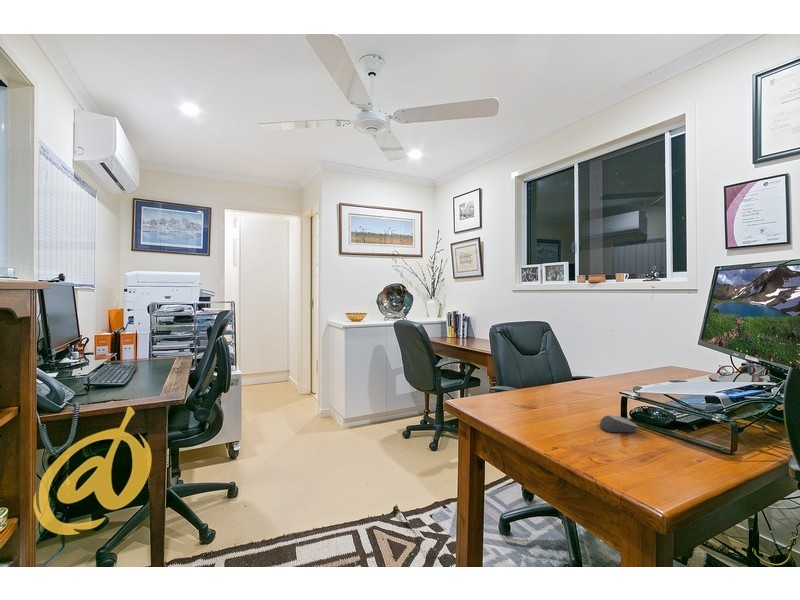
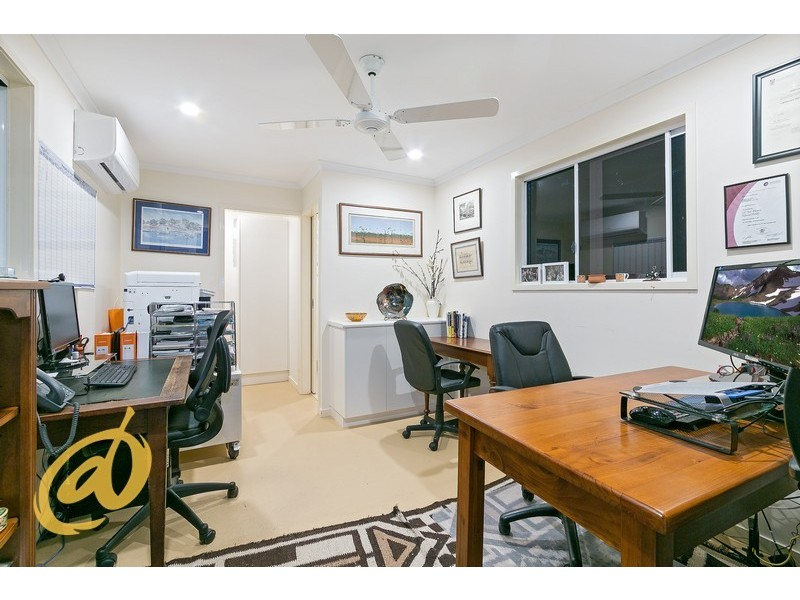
- computer mouse (618, 423)
